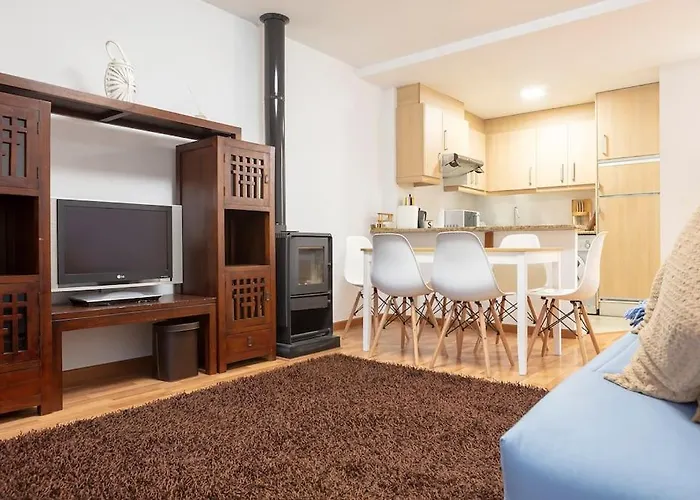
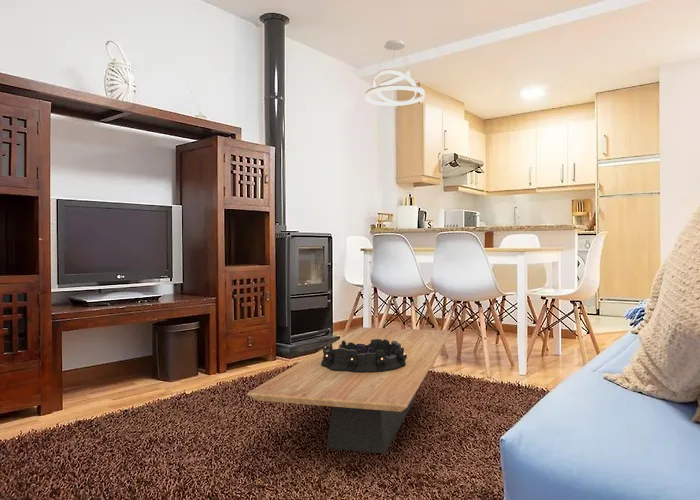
+ pendant light (394, 72)
+ decorative bowl (363, 352)
+ coffee table (376, 387)
